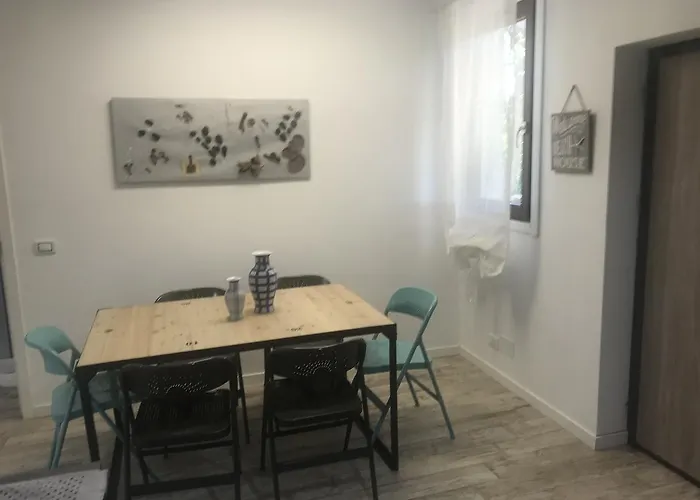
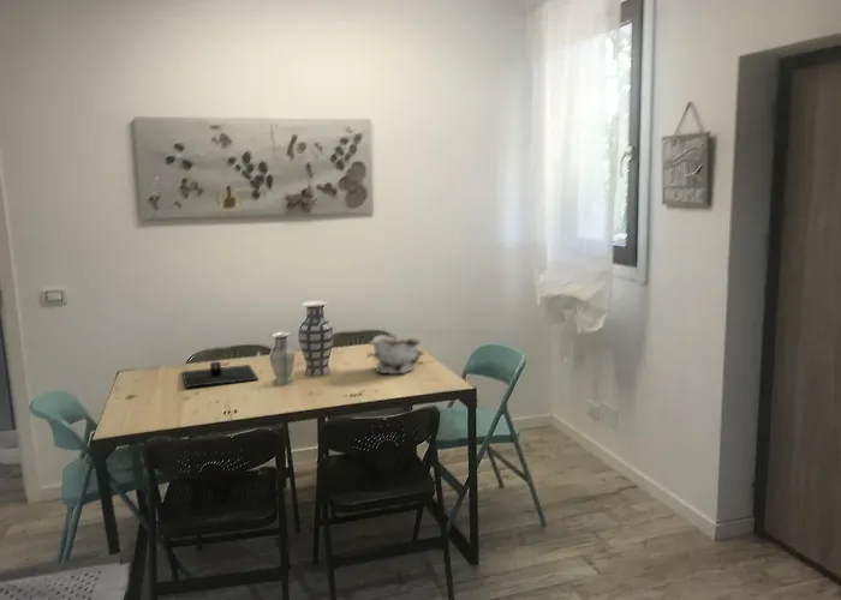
+ bowl (396, 354)
+ placemat (219, 368)
